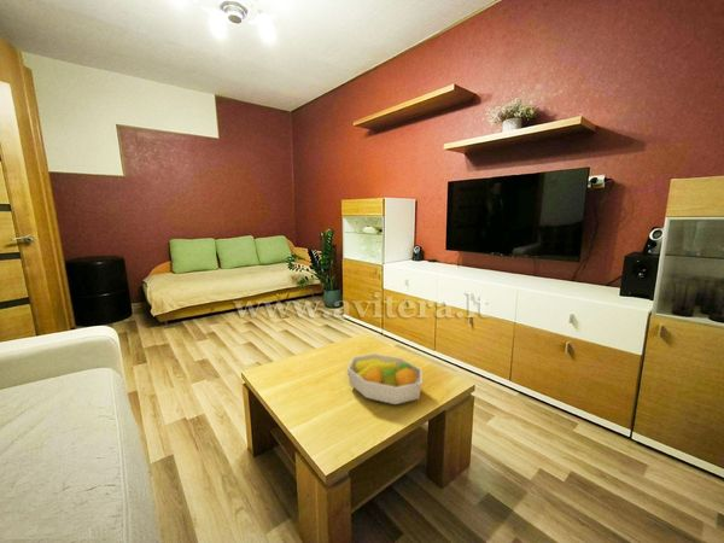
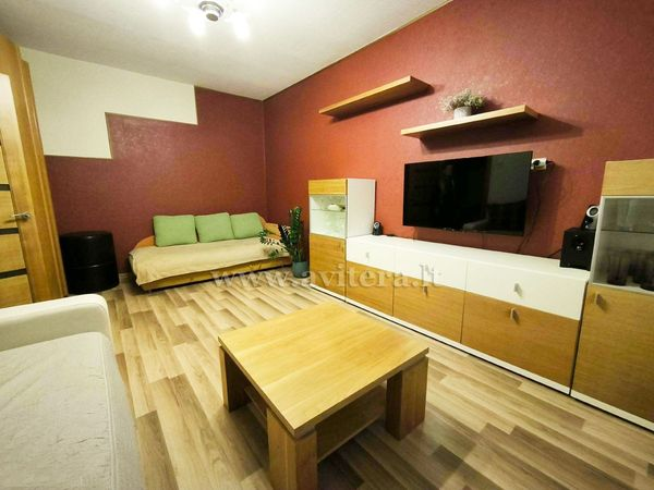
- fruit bowl (384, 374)
